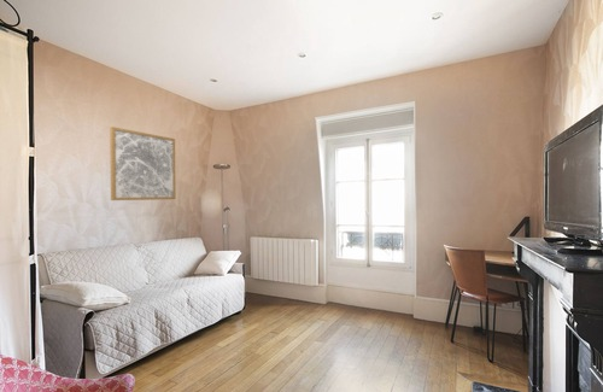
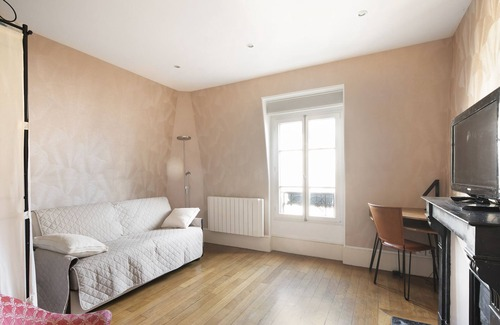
- wall art (146, 166)
